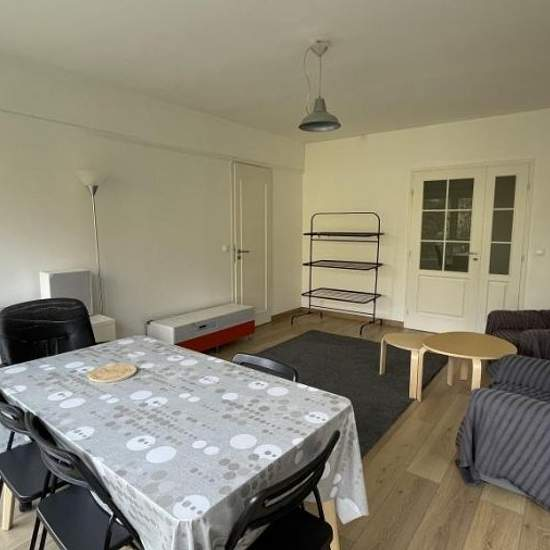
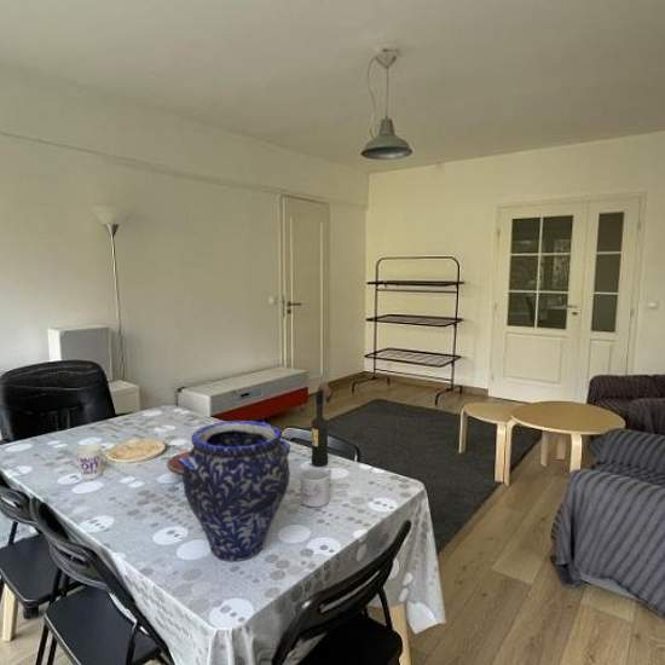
+ fruit bowl (189, 452)
+ mug (318, 485)
+ wine bottle (322, 423)
+ cup (89, 461)
+ vase (238, 490)
